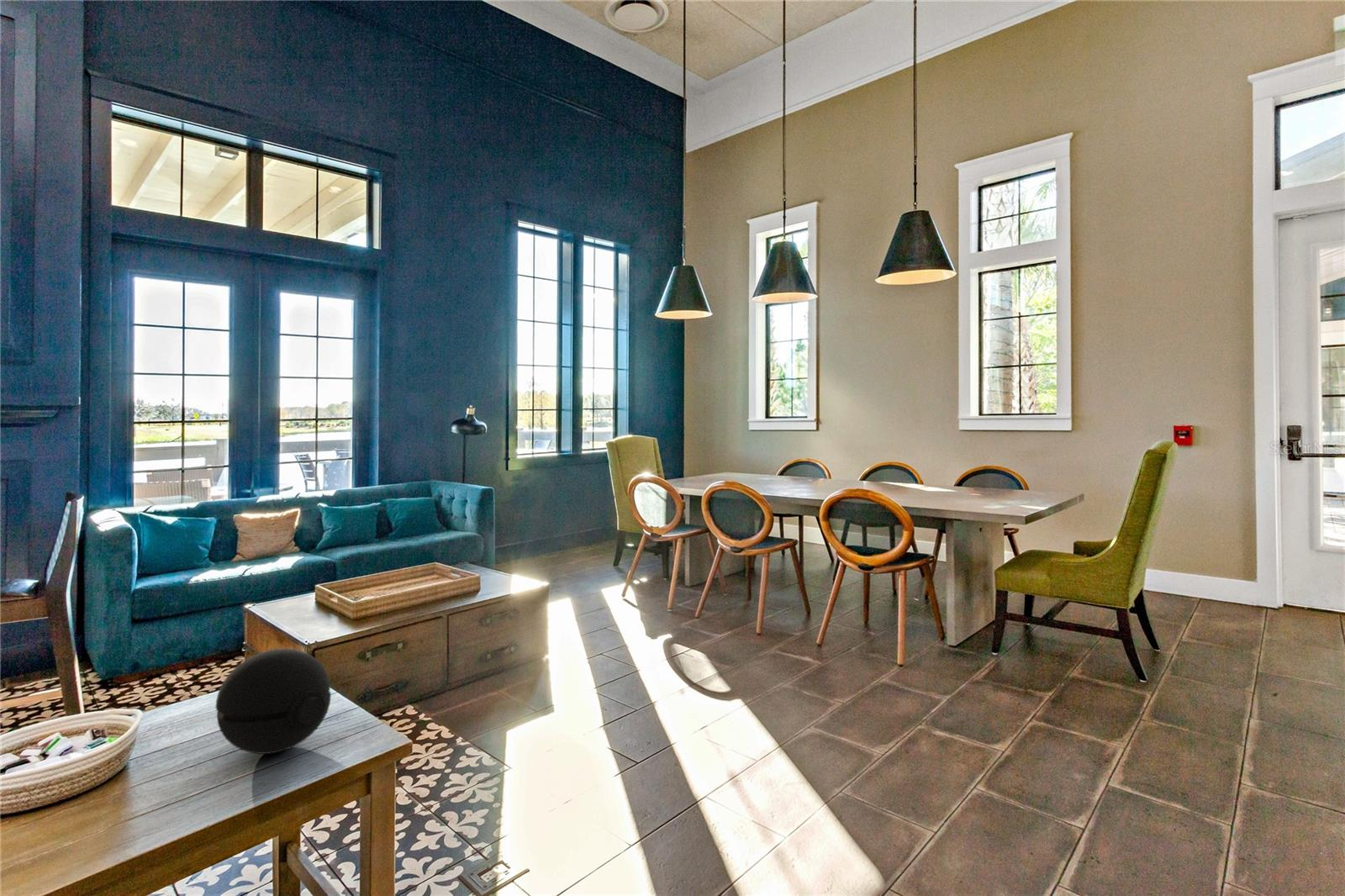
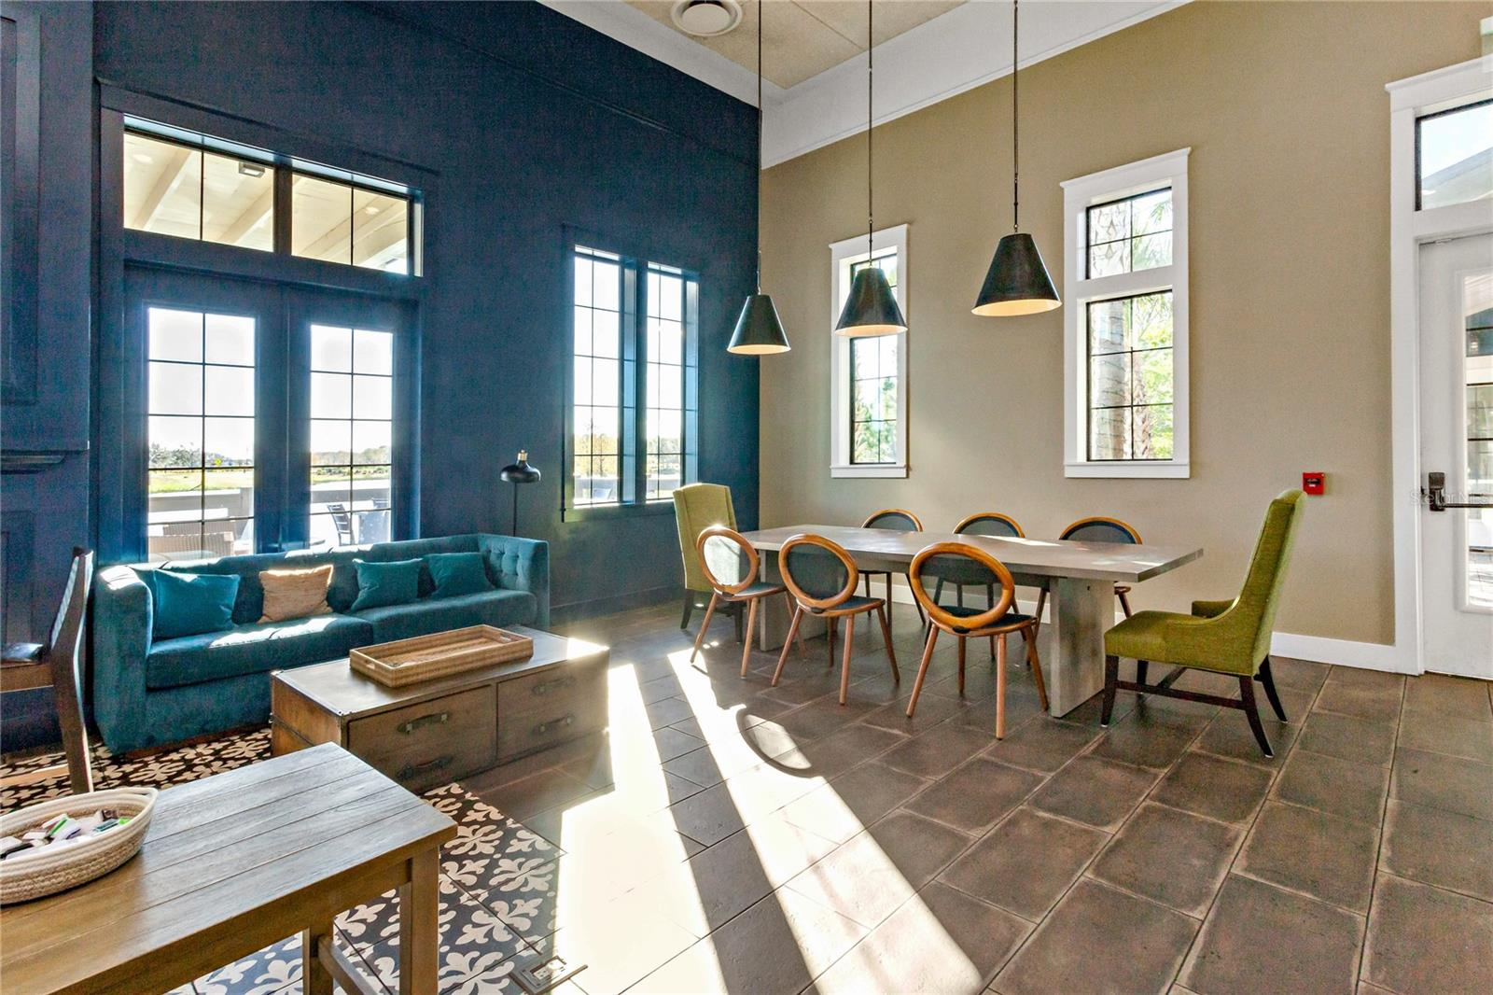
- decorative orb (277, 700)
